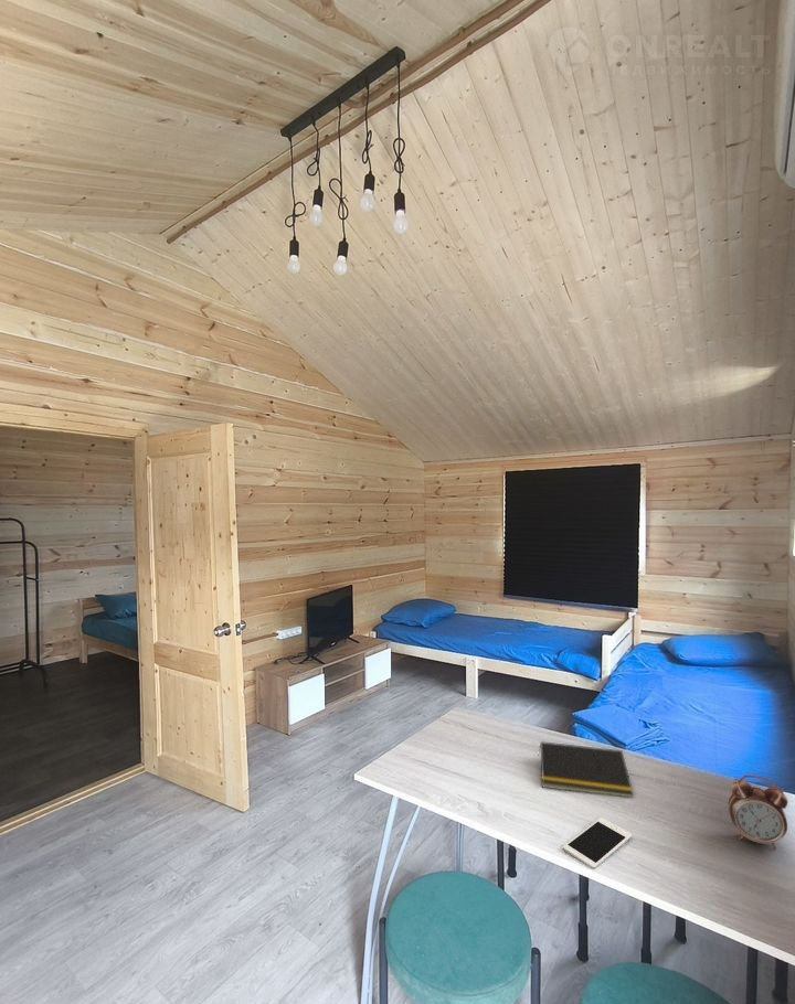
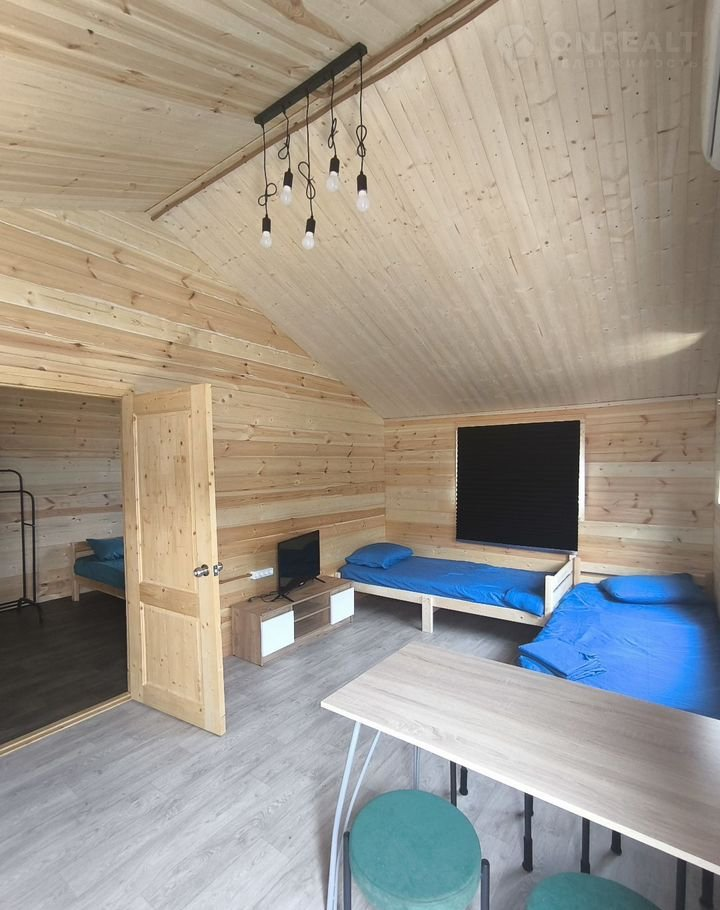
- cell phone (597, 841)
- notepad (583, 768)
- alarm clock (757, 808)
